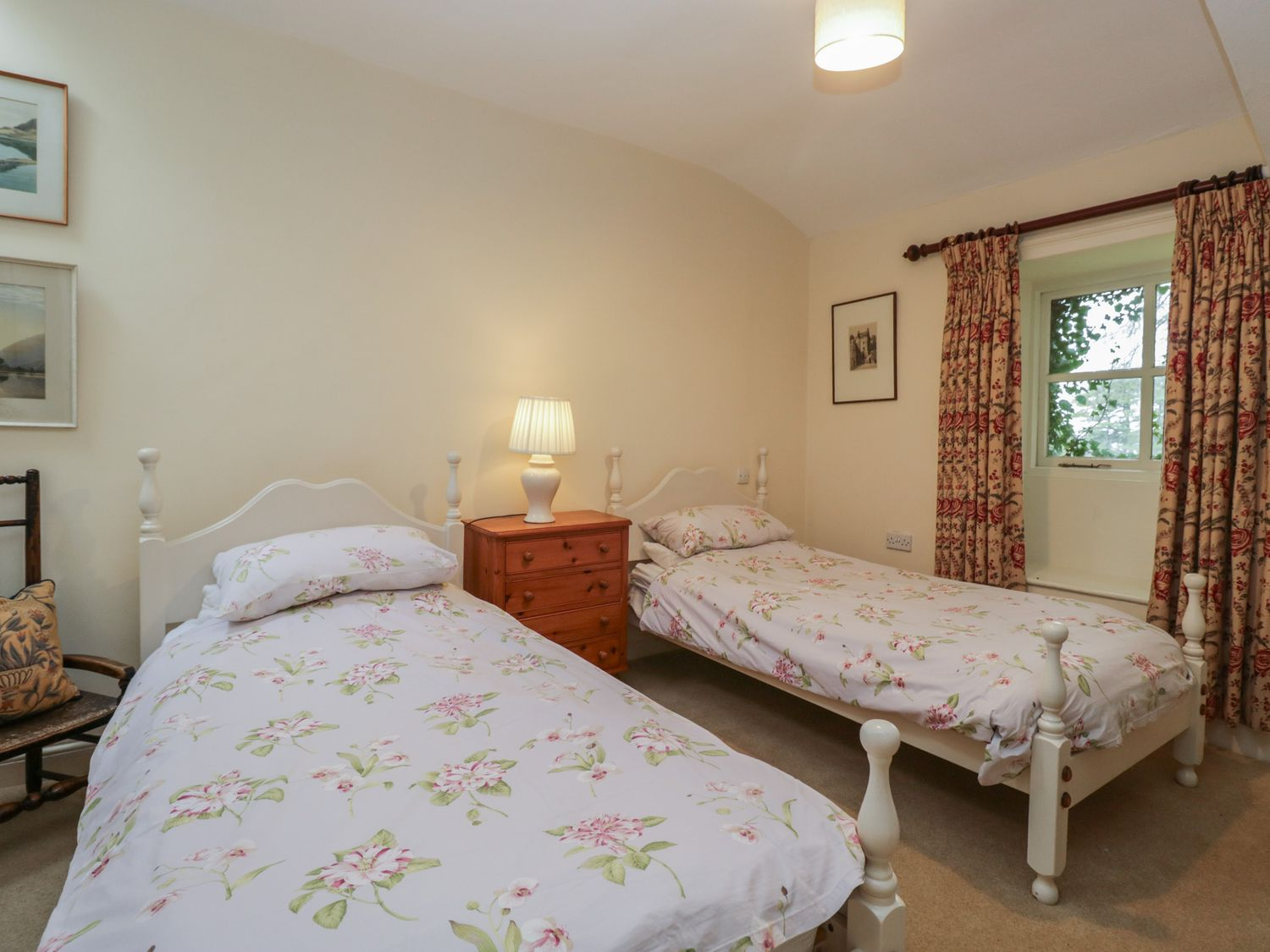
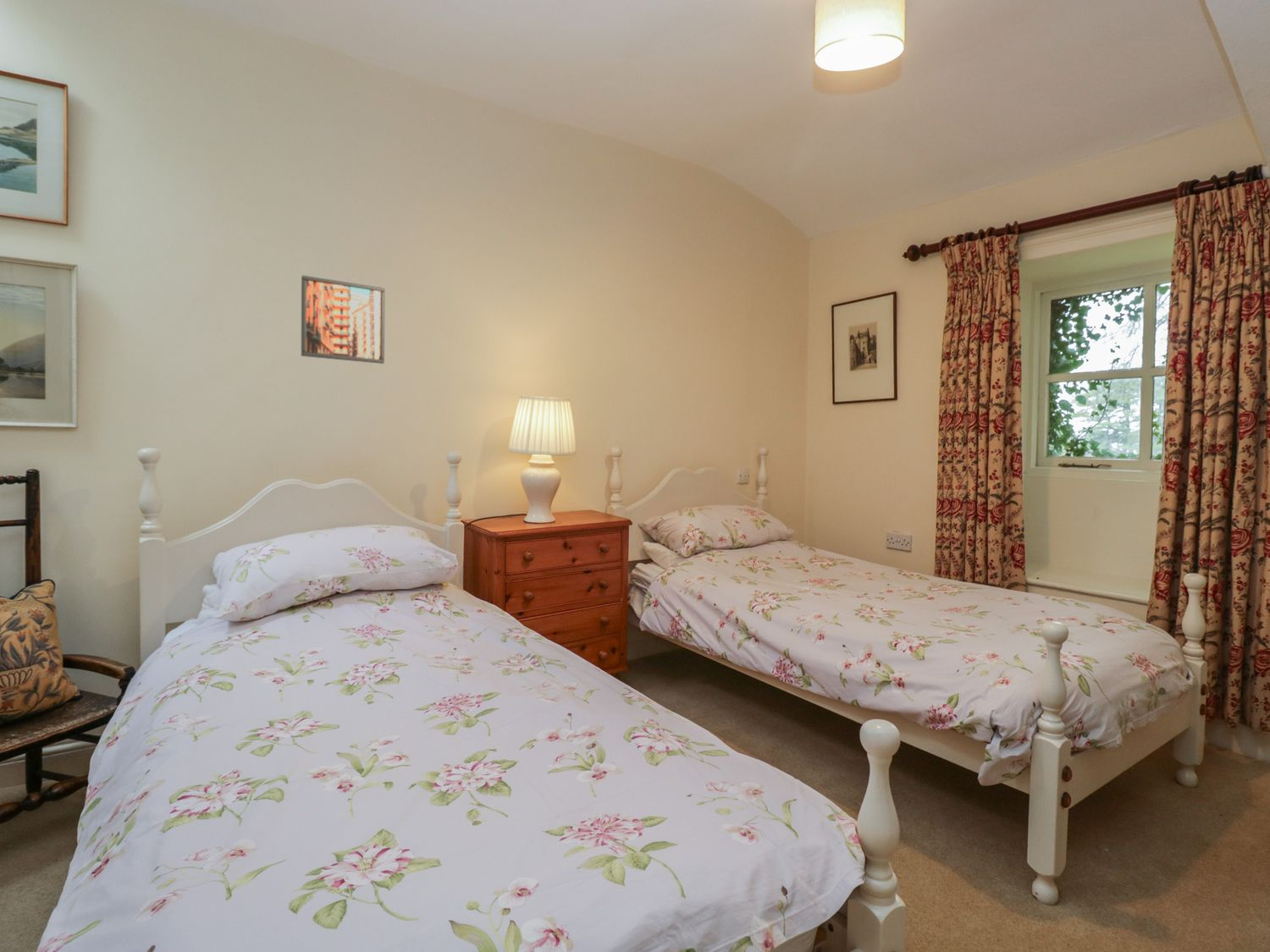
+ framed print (344, 321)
